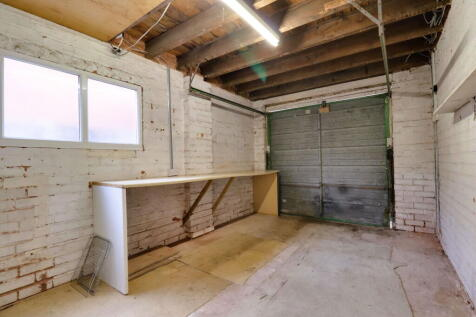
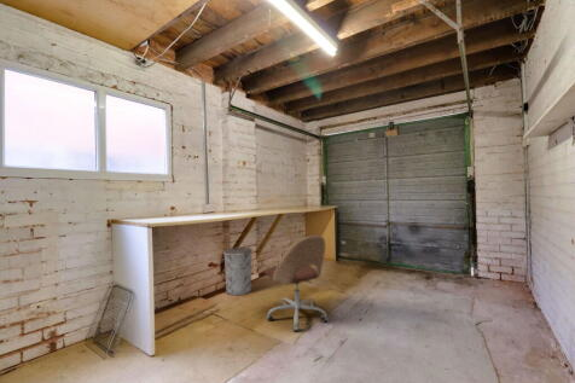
+ office chair (296, 274)
+ trash can (238, 268)
